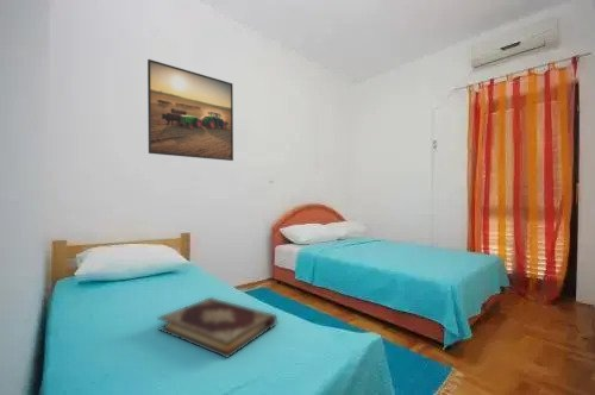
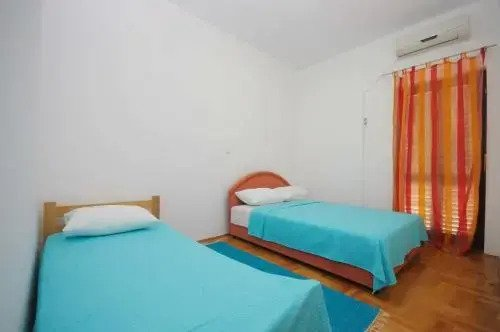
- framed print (194, 114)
- book (218, 321)
